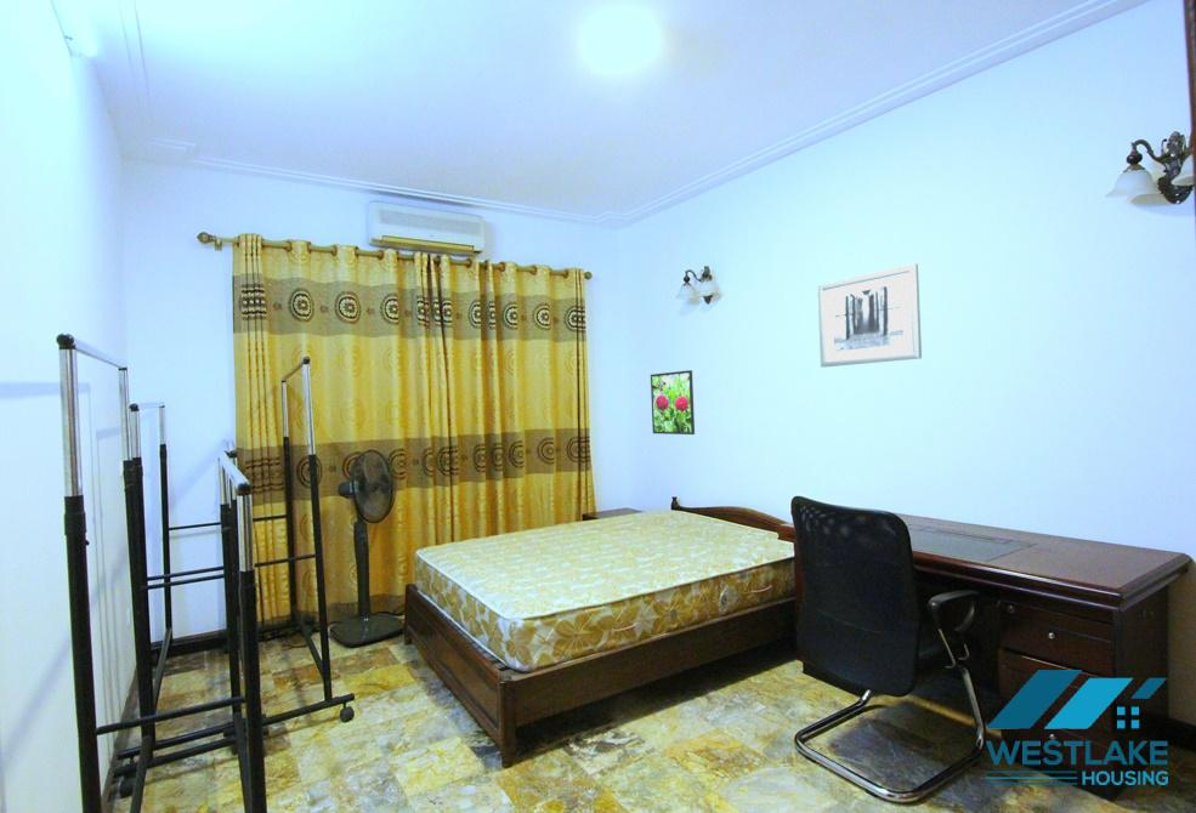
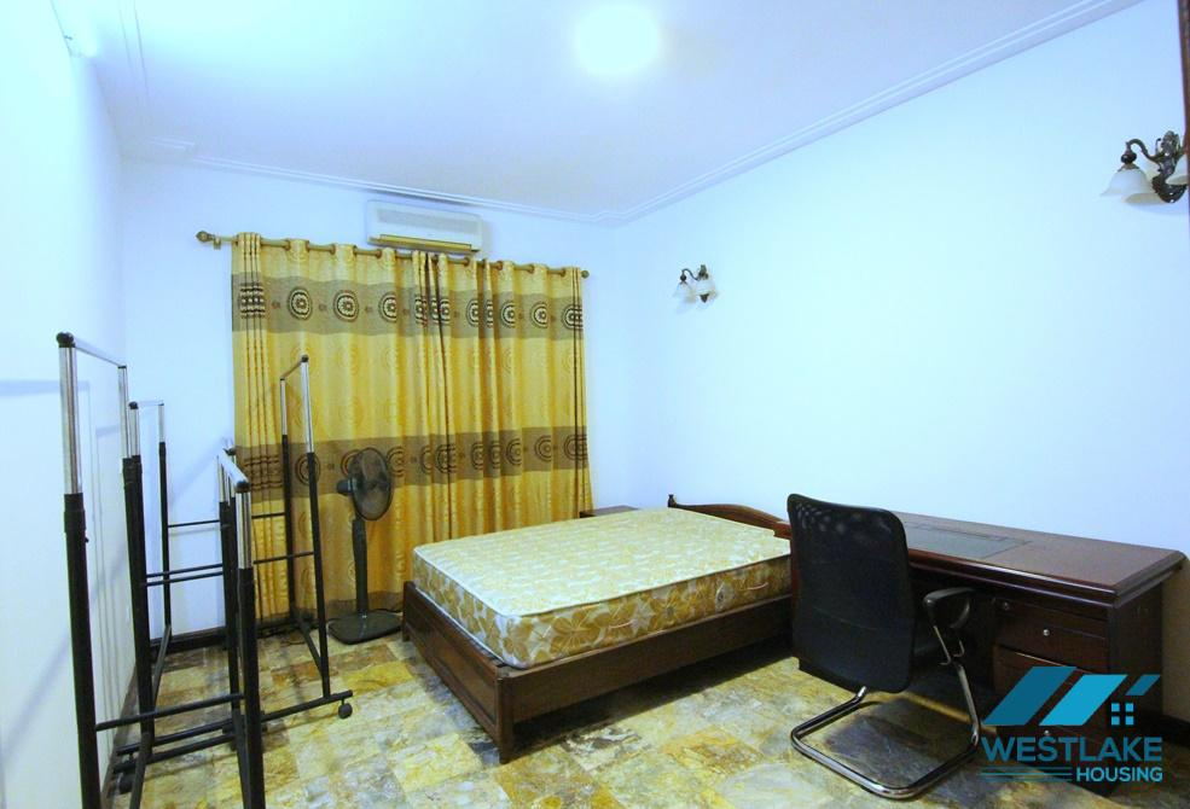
- wall art (866, 319)
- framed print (671, 403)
